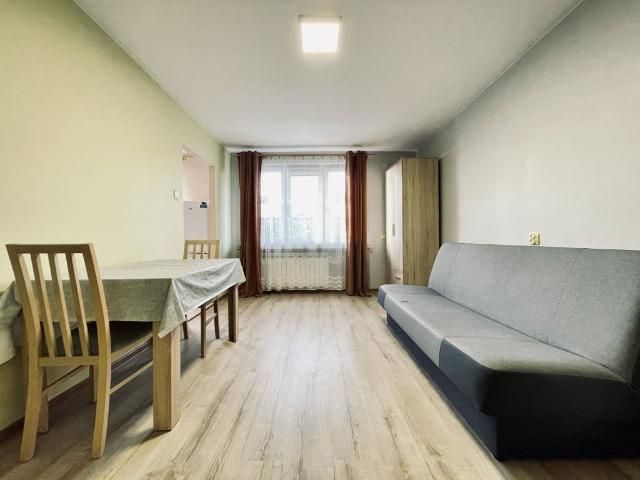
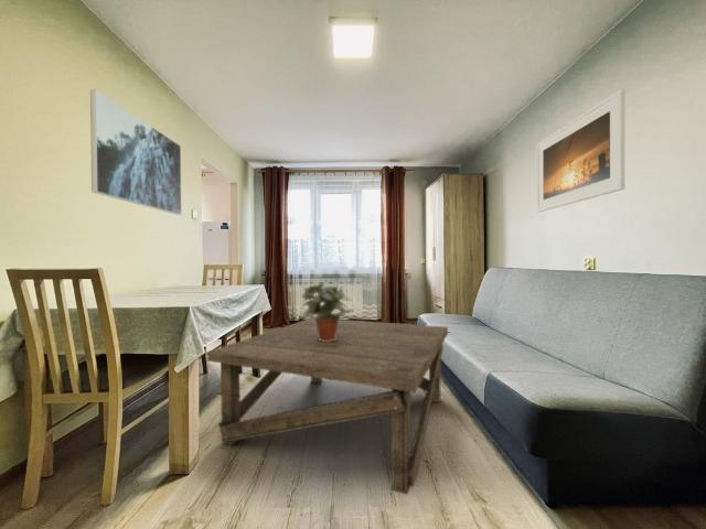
+ coffee table (345, 377)
+ potted plant (328, 310)
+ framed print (145, 164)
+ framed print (571, 162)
